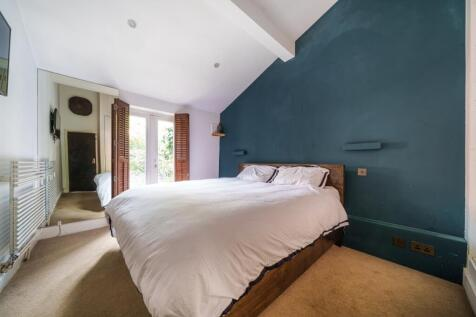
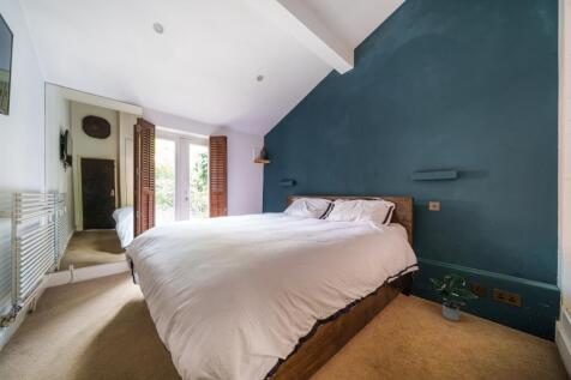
+ potted plant (453, 298)
